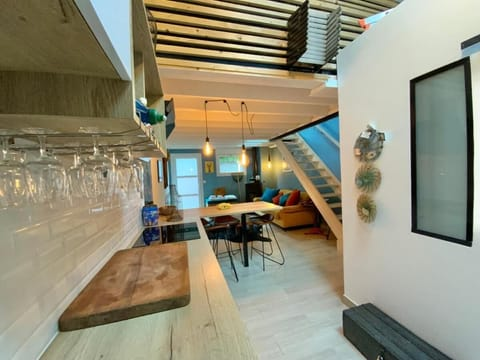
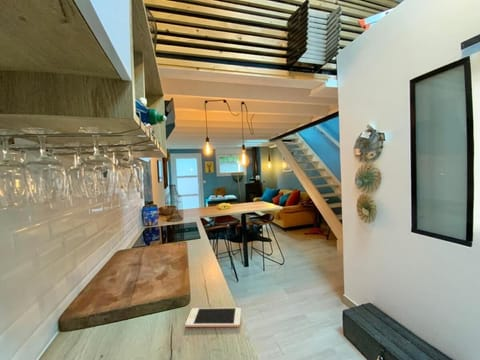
+ cell phone (214, 317)
